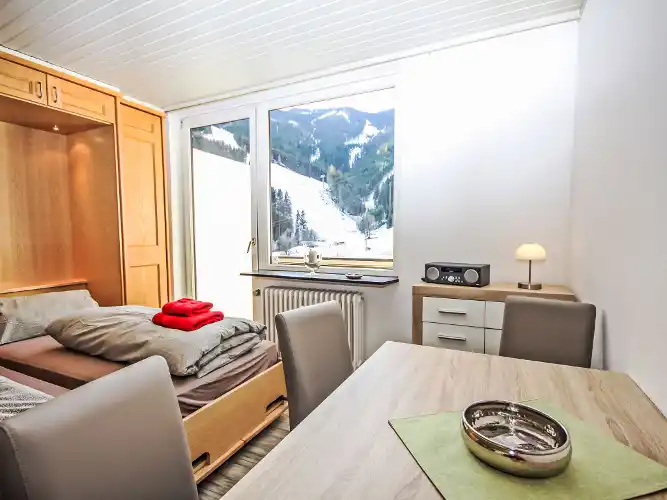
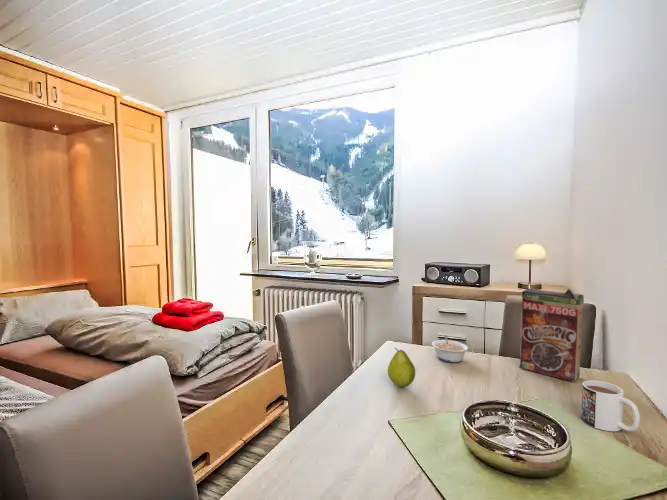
+ mug (610, 408)
+ legume (448, 349)
+ fruit (401, 367)
+ cereal box (549, 329)
